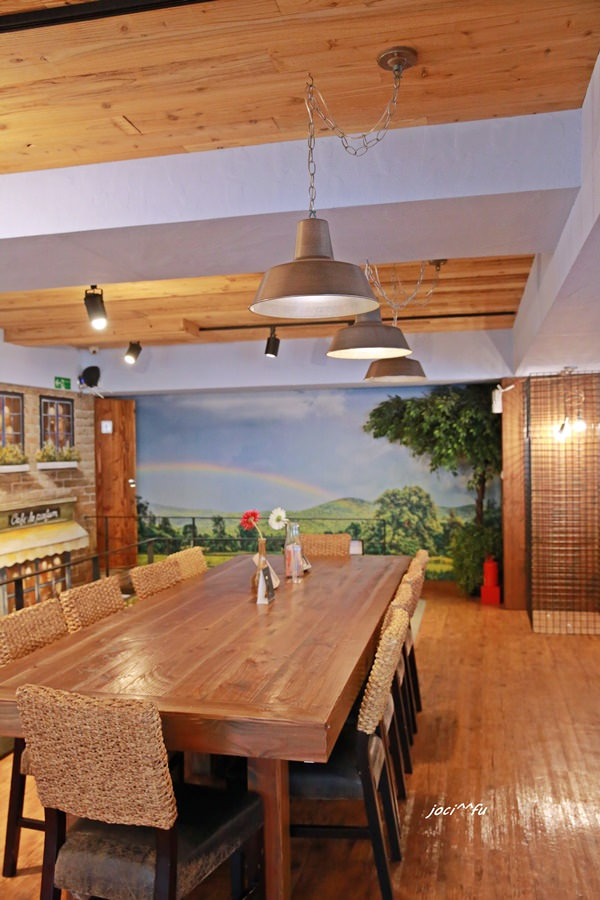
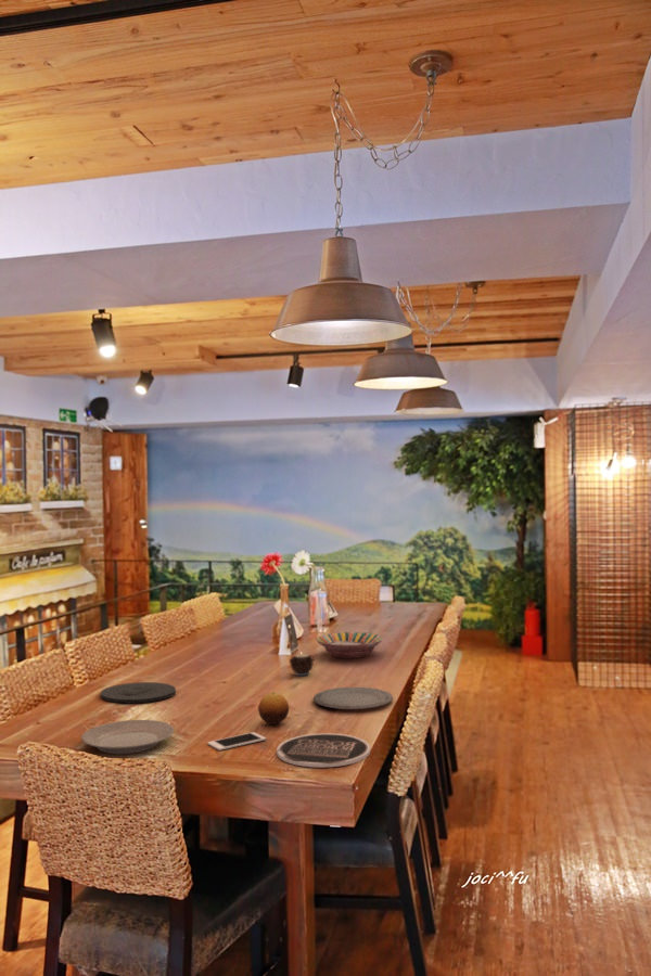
+ plate (323, 749)
+ cell phone (237, 741)
+ candle (302, 663)
+ plate (128, 737)
+ plate (353, 698)
+ serving bowl (349, 646)
+ fruit (273, 708)
+ plate (138, 690)
